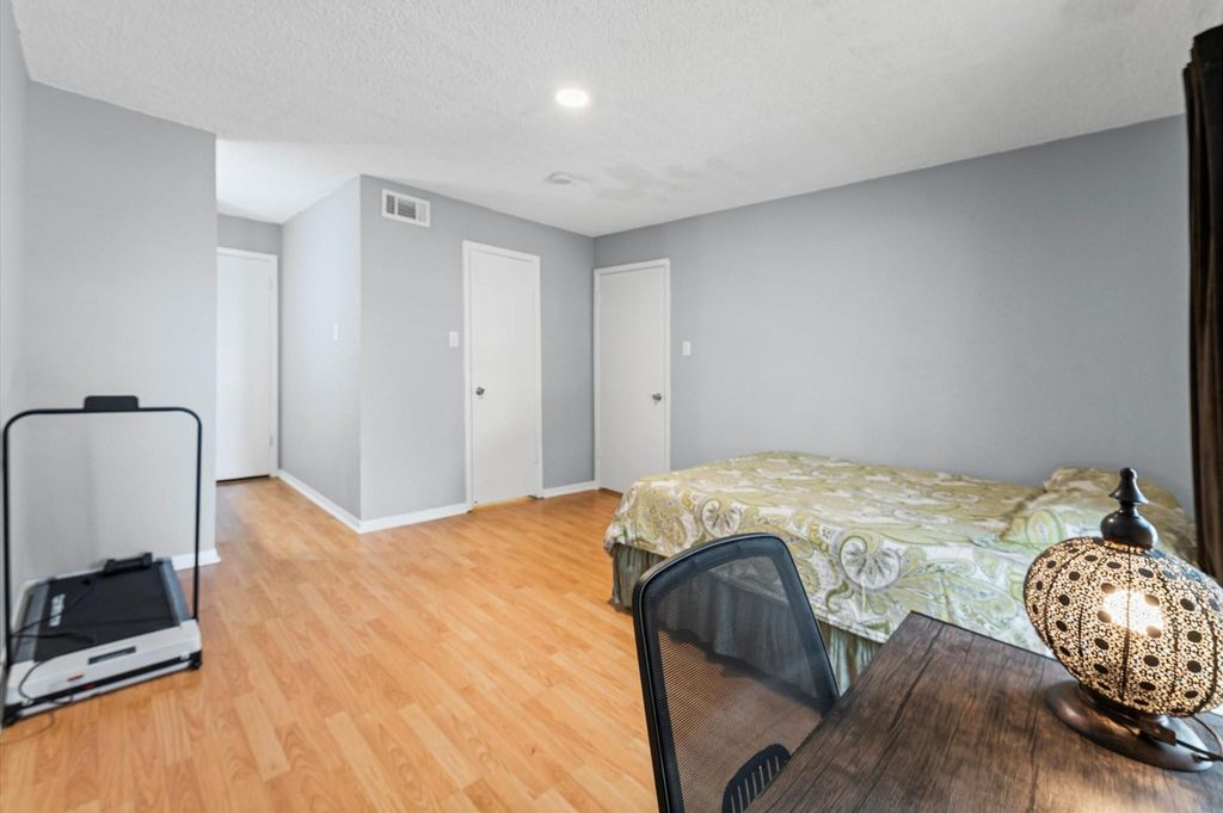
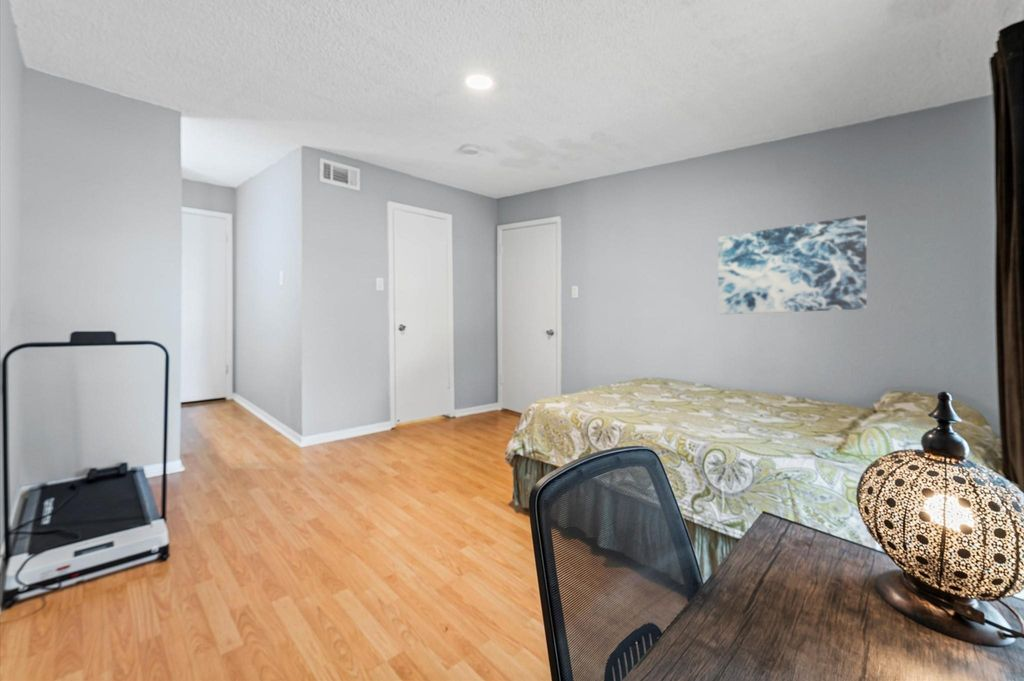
+ wall art (785, 269)
